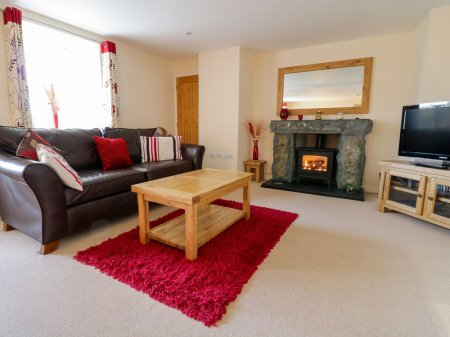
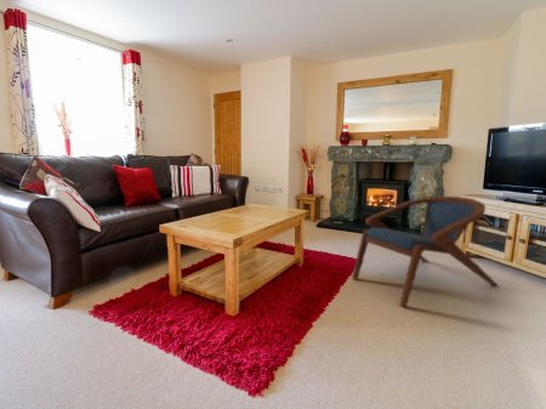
+ armchair (423, 240)
